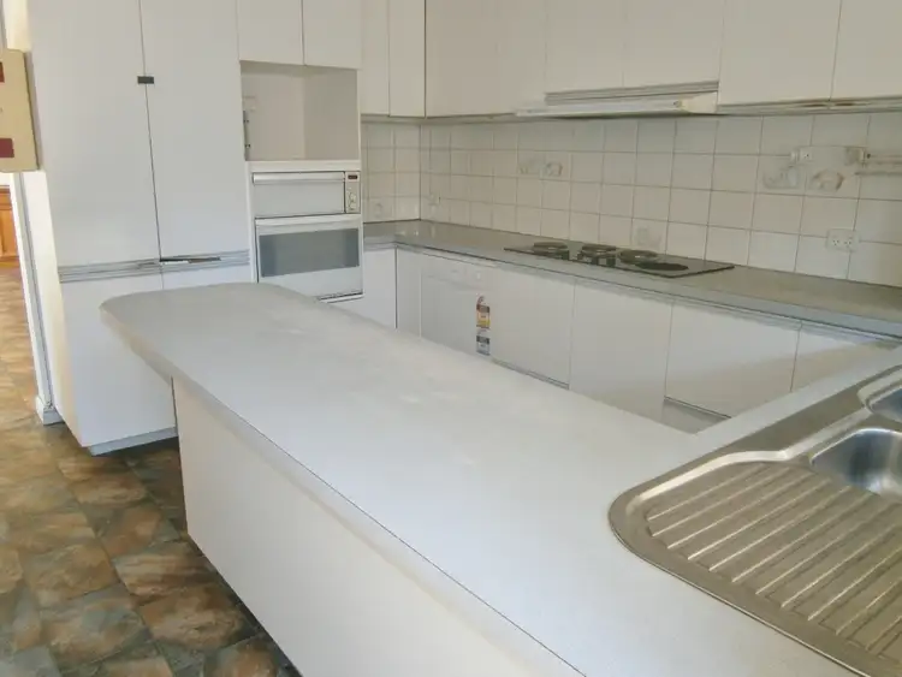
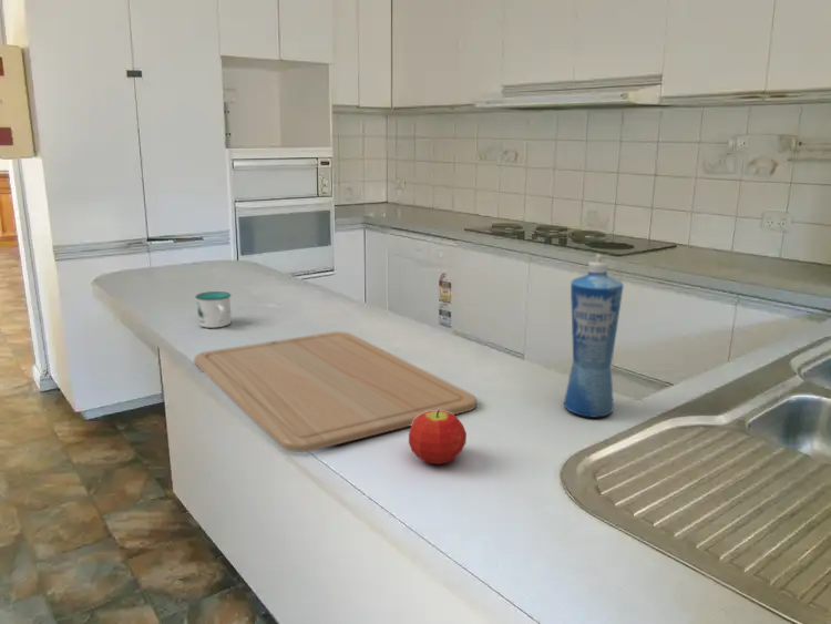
+ mug (215, 310)
+ fruit (435, 433)
+ squeeze bottle (593, 334)
+ chopping board (324, 378)
